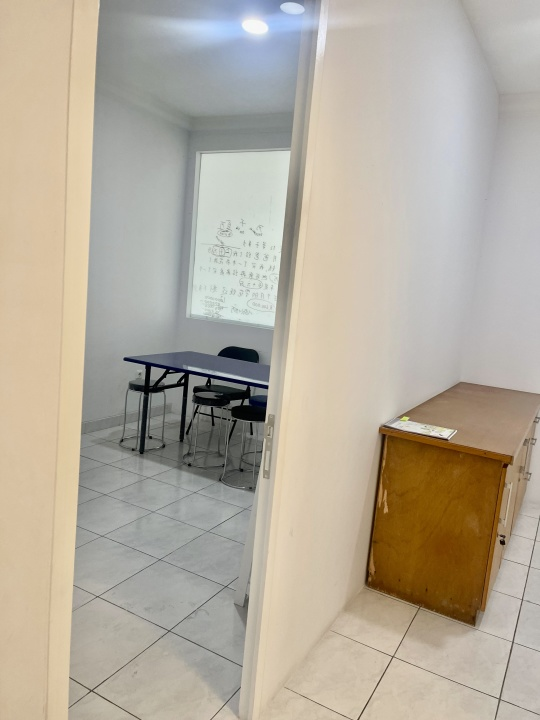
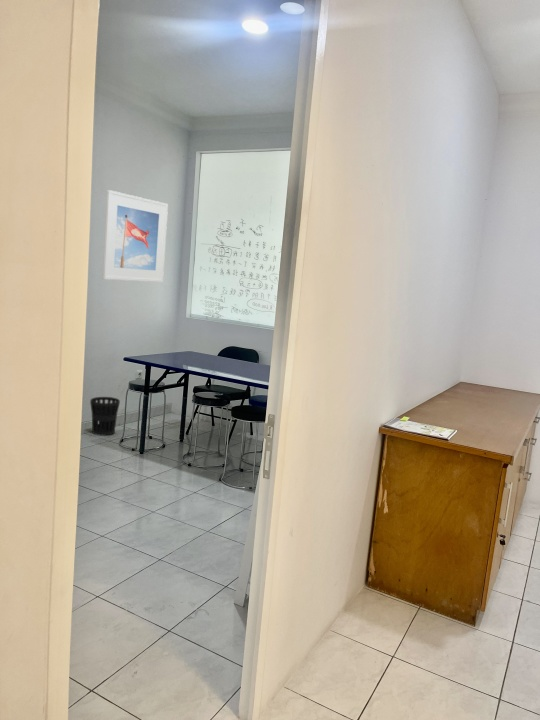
+ wastebasket (104, 416)
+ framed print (137, 239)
